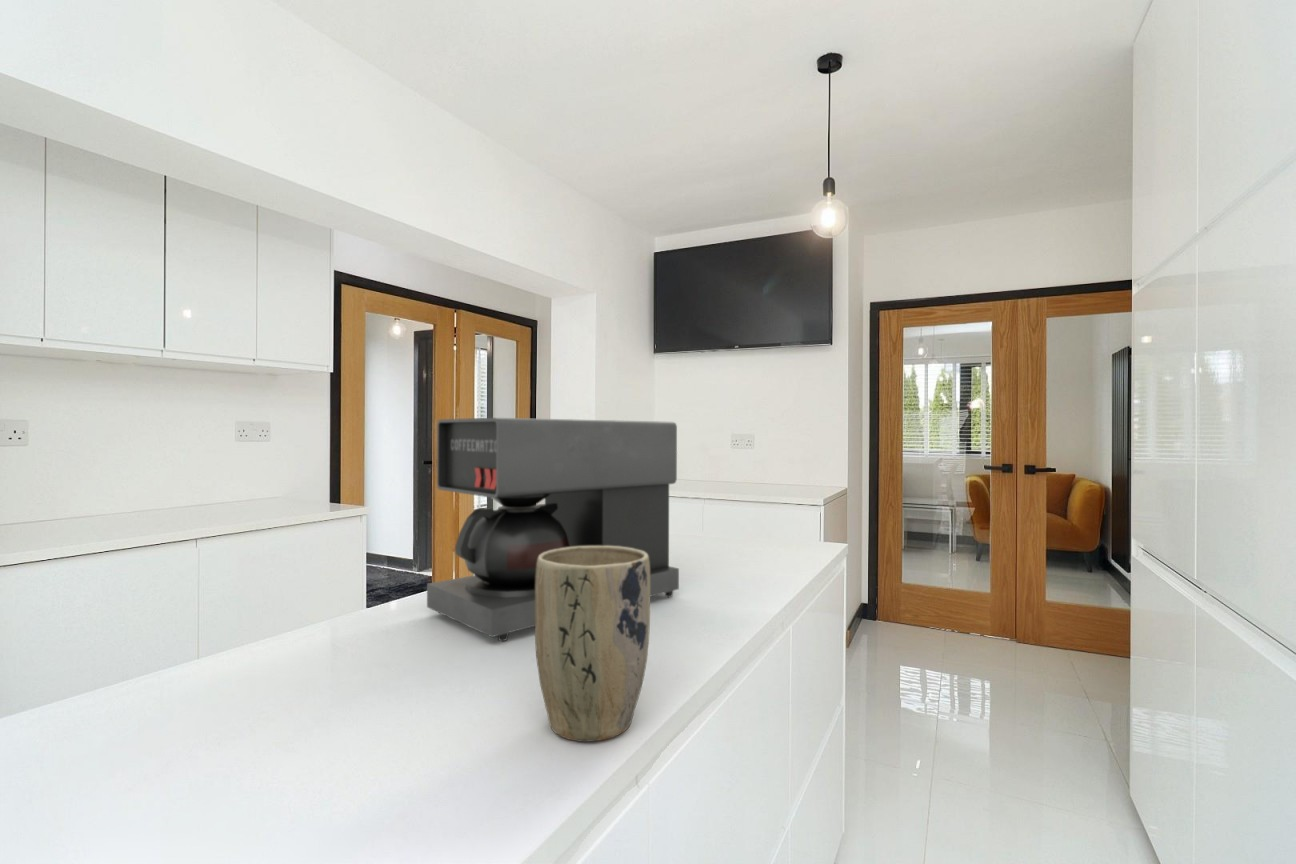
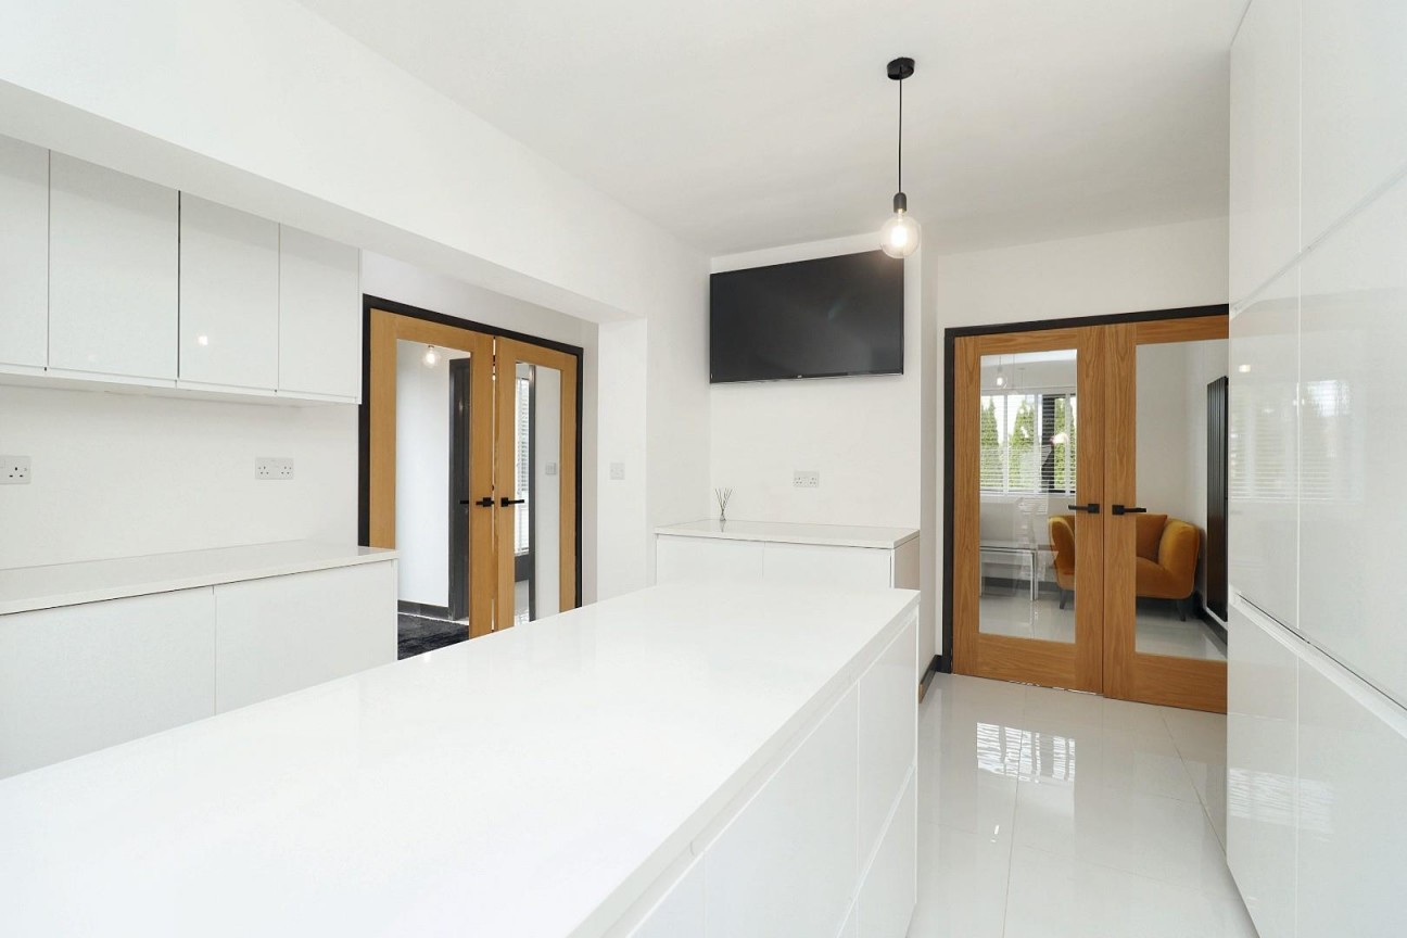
- plant pot (592, 638)
- coffee maker (561, 512)
